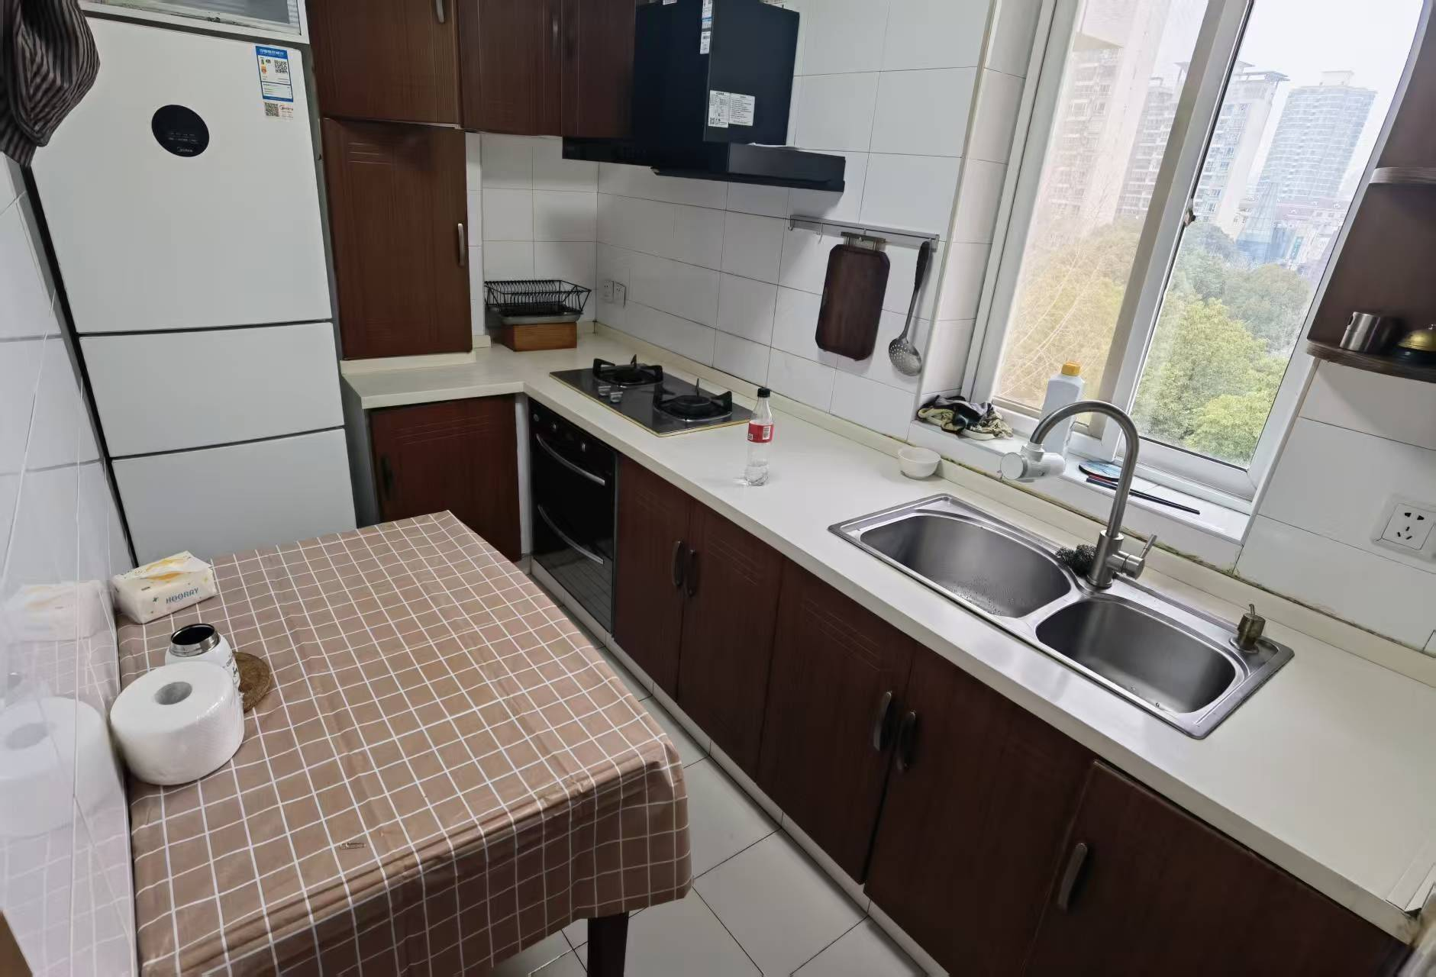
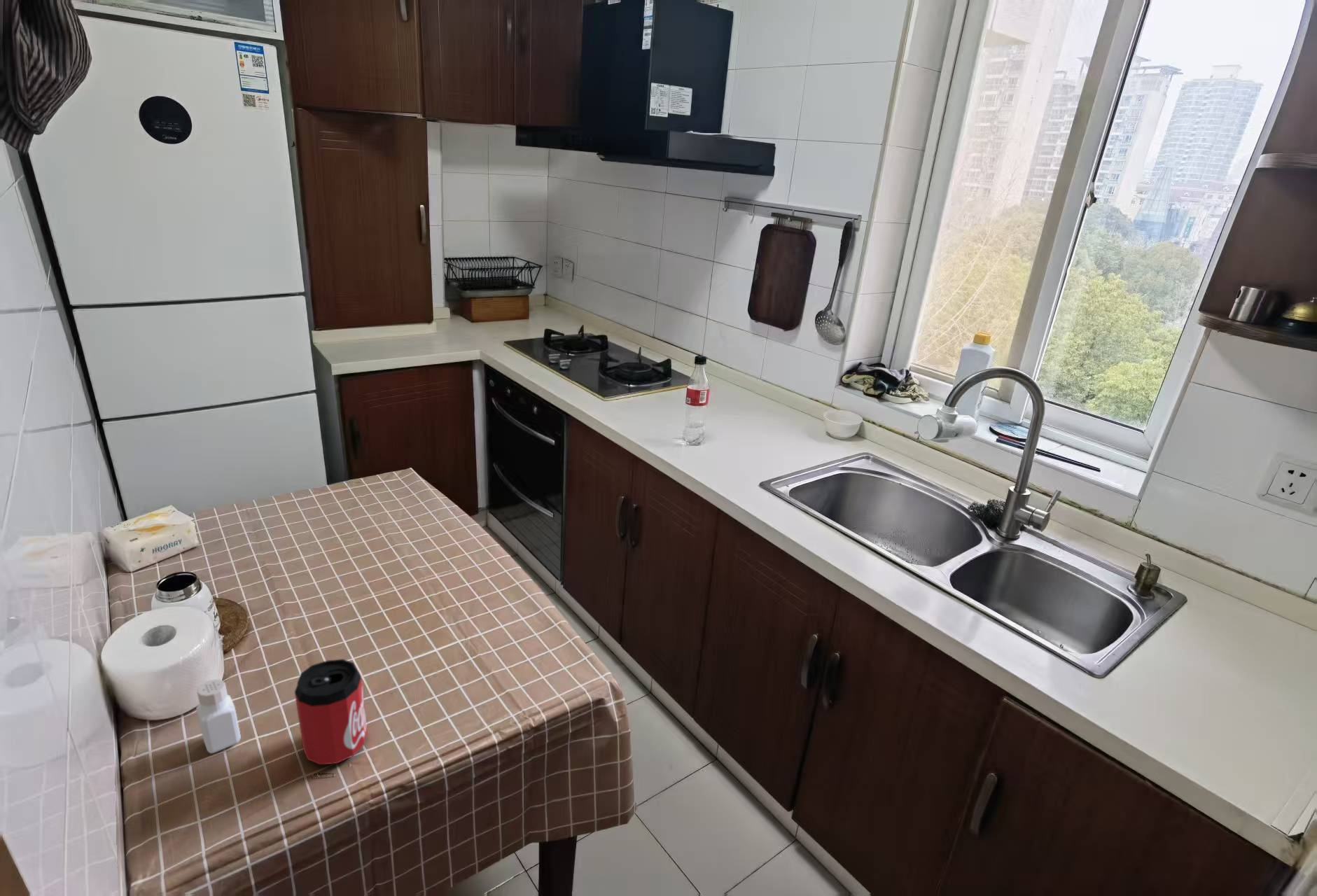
+ pepper shaker (216, 714)
+ can (332, 711)
